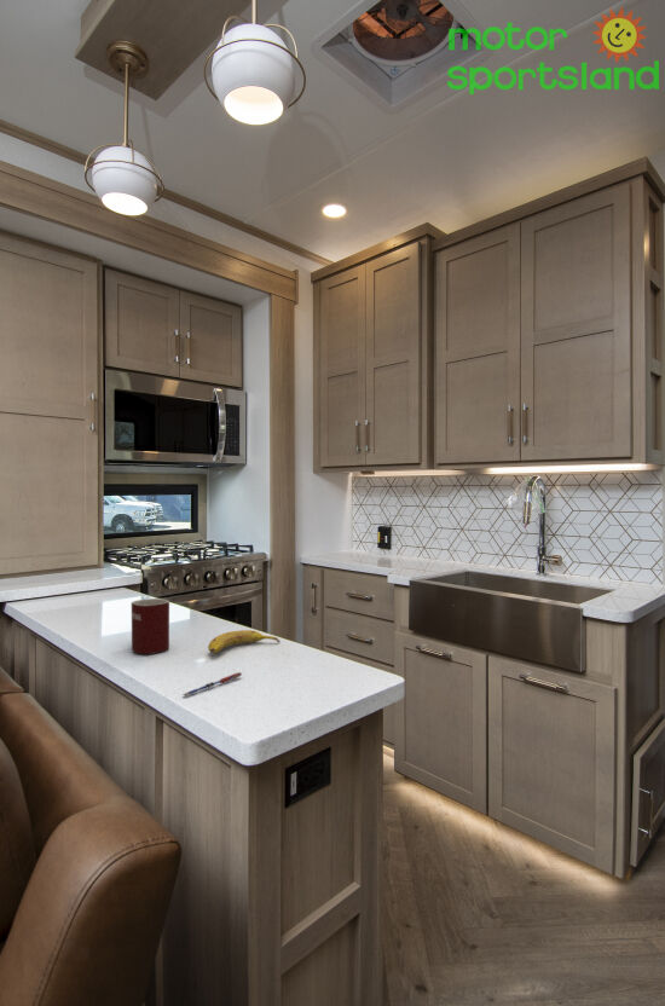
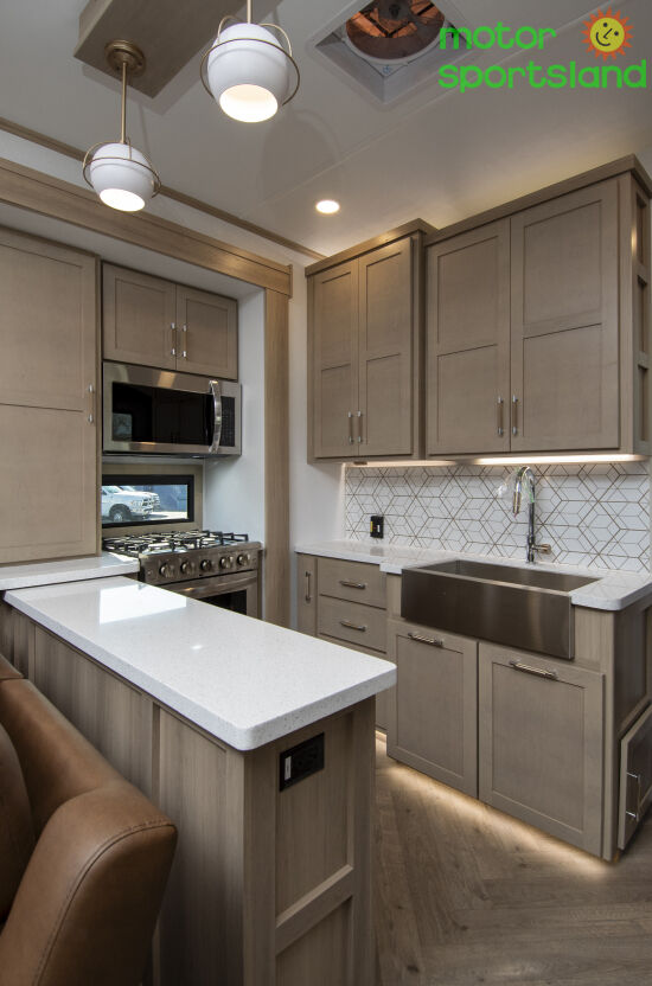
- pen (213, 683)
- fruit (239, 640)
- mug (146, 624)
